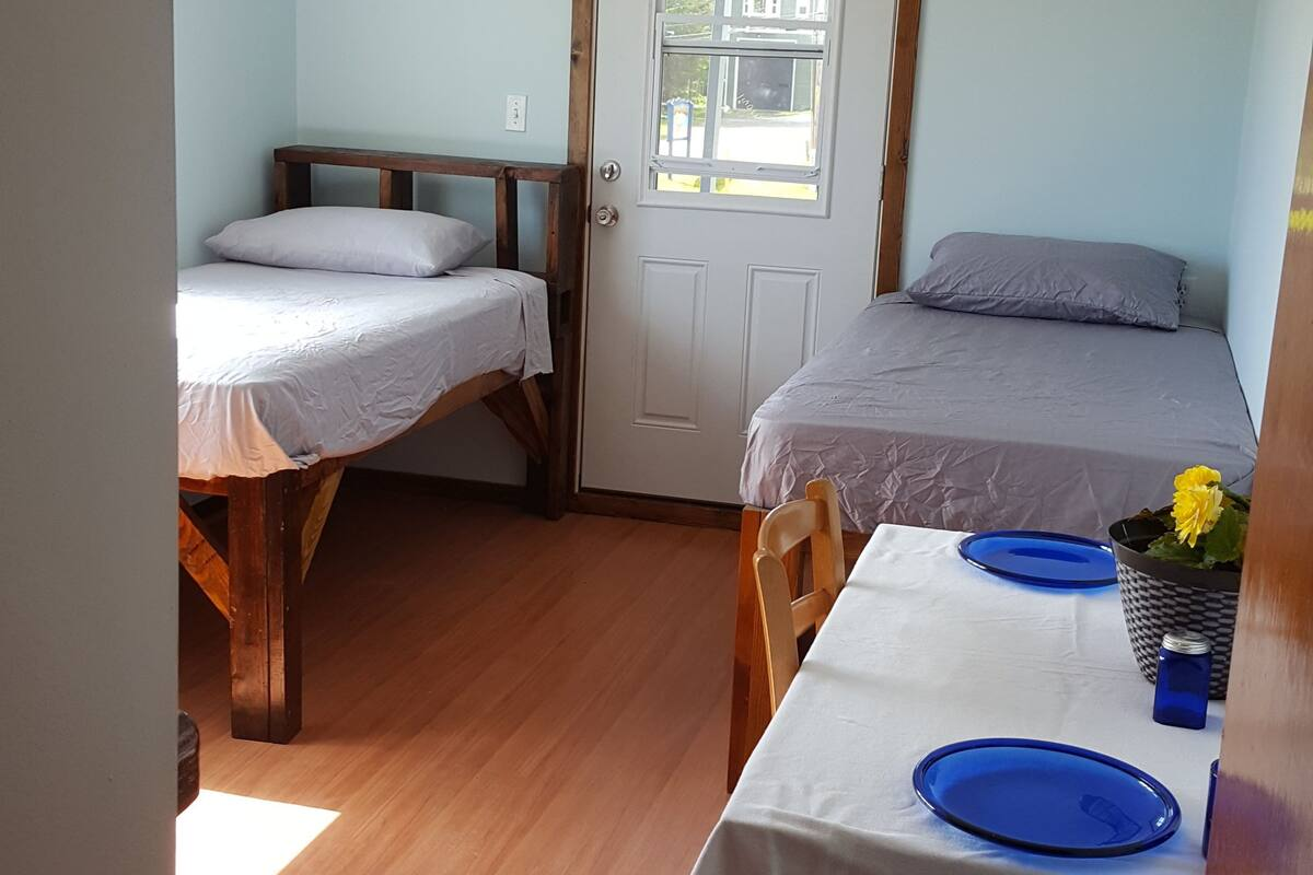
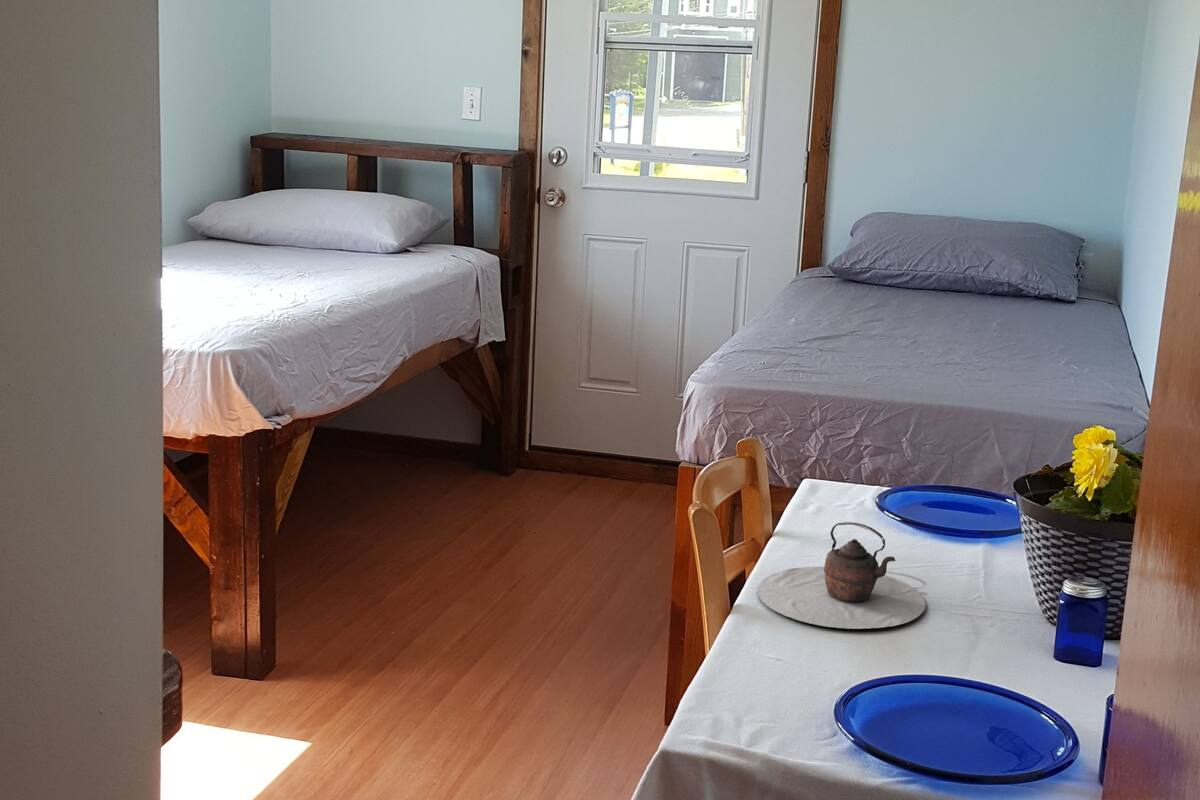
+ teapot (844, 560)
